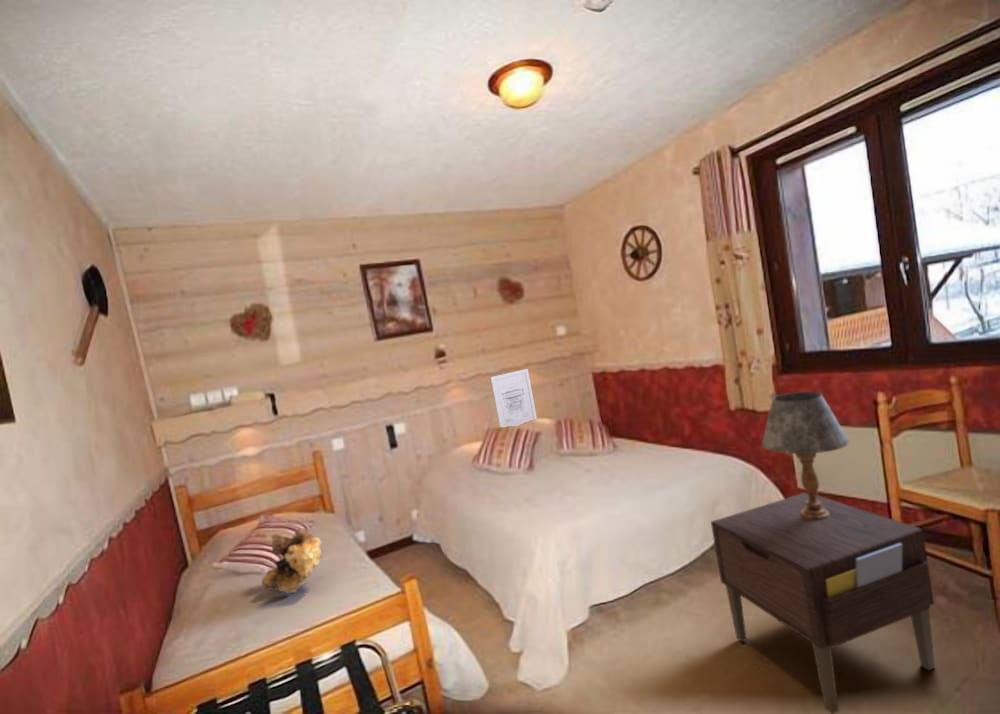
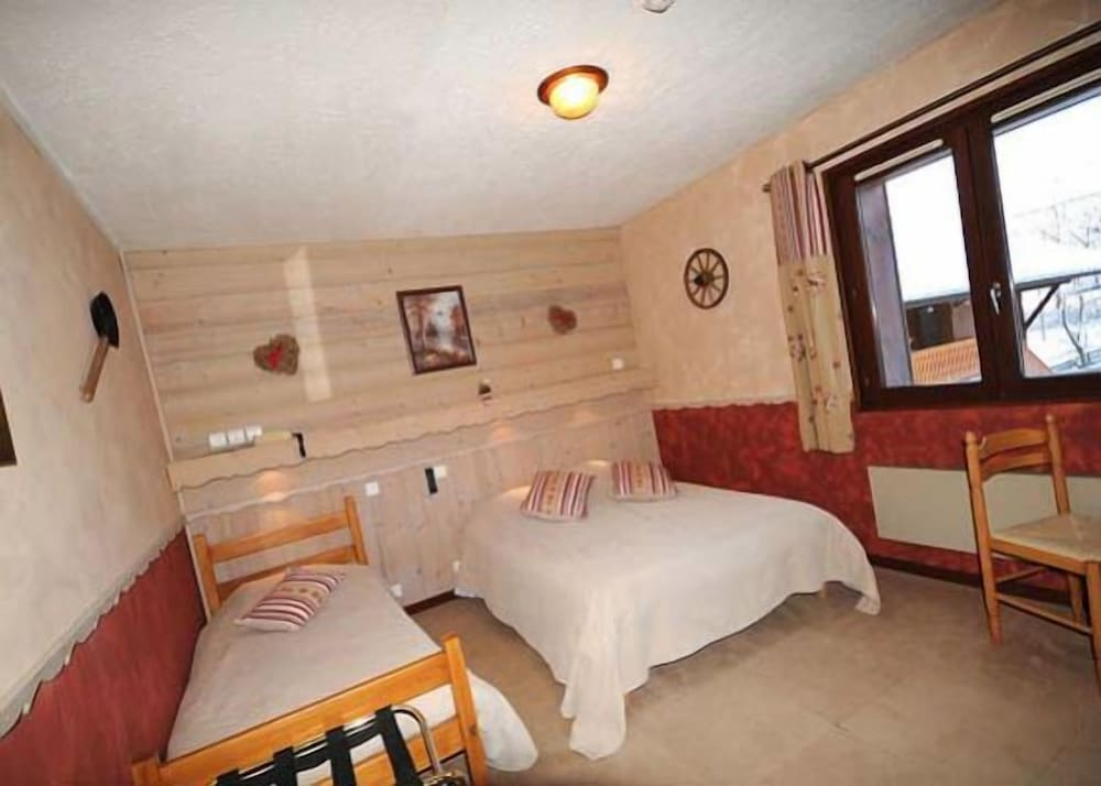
- wall art (514, 402)
- nightstand (821, 590)
- teddy bear (292, 562)
- table lamp (805, 455)
